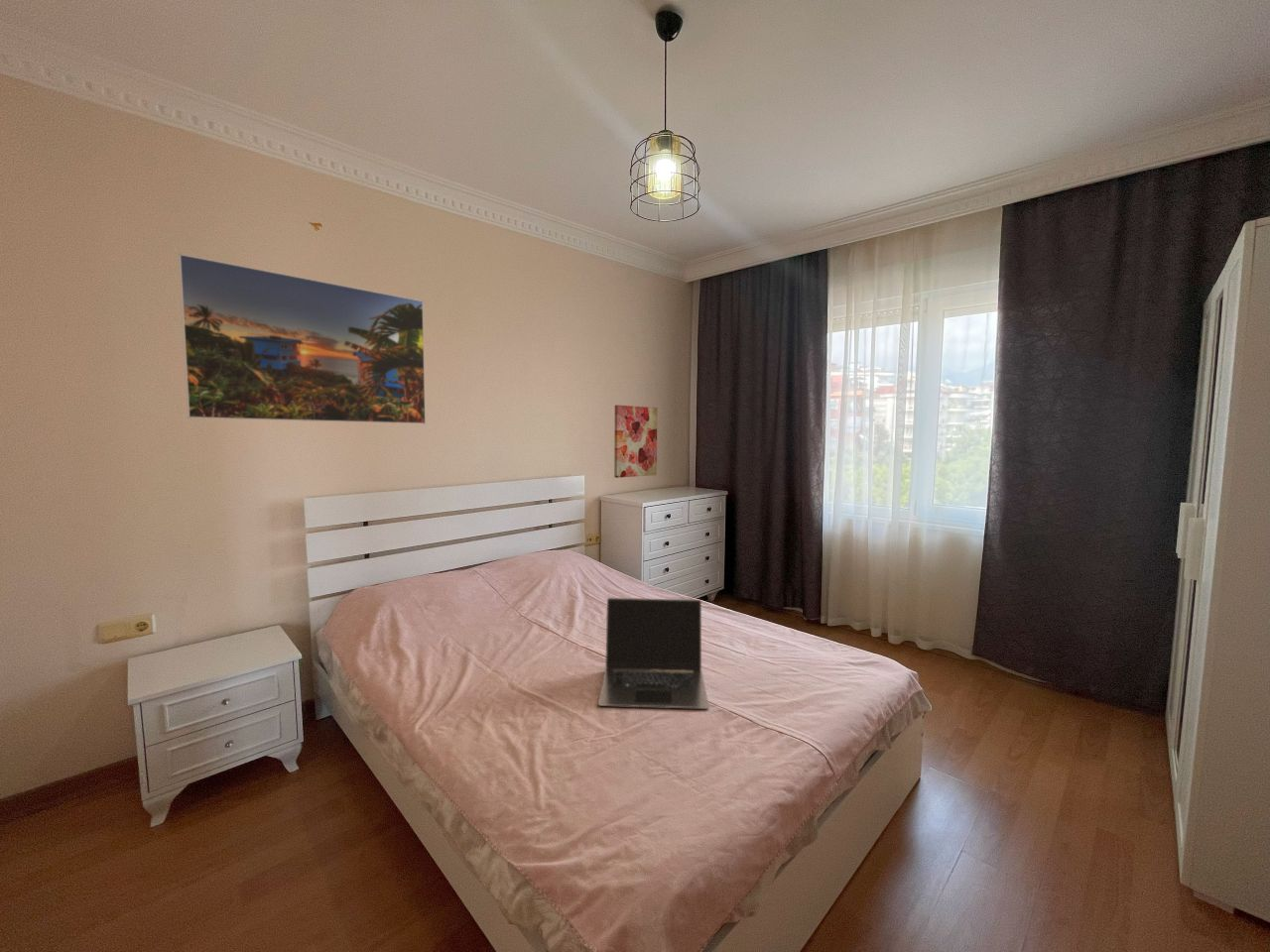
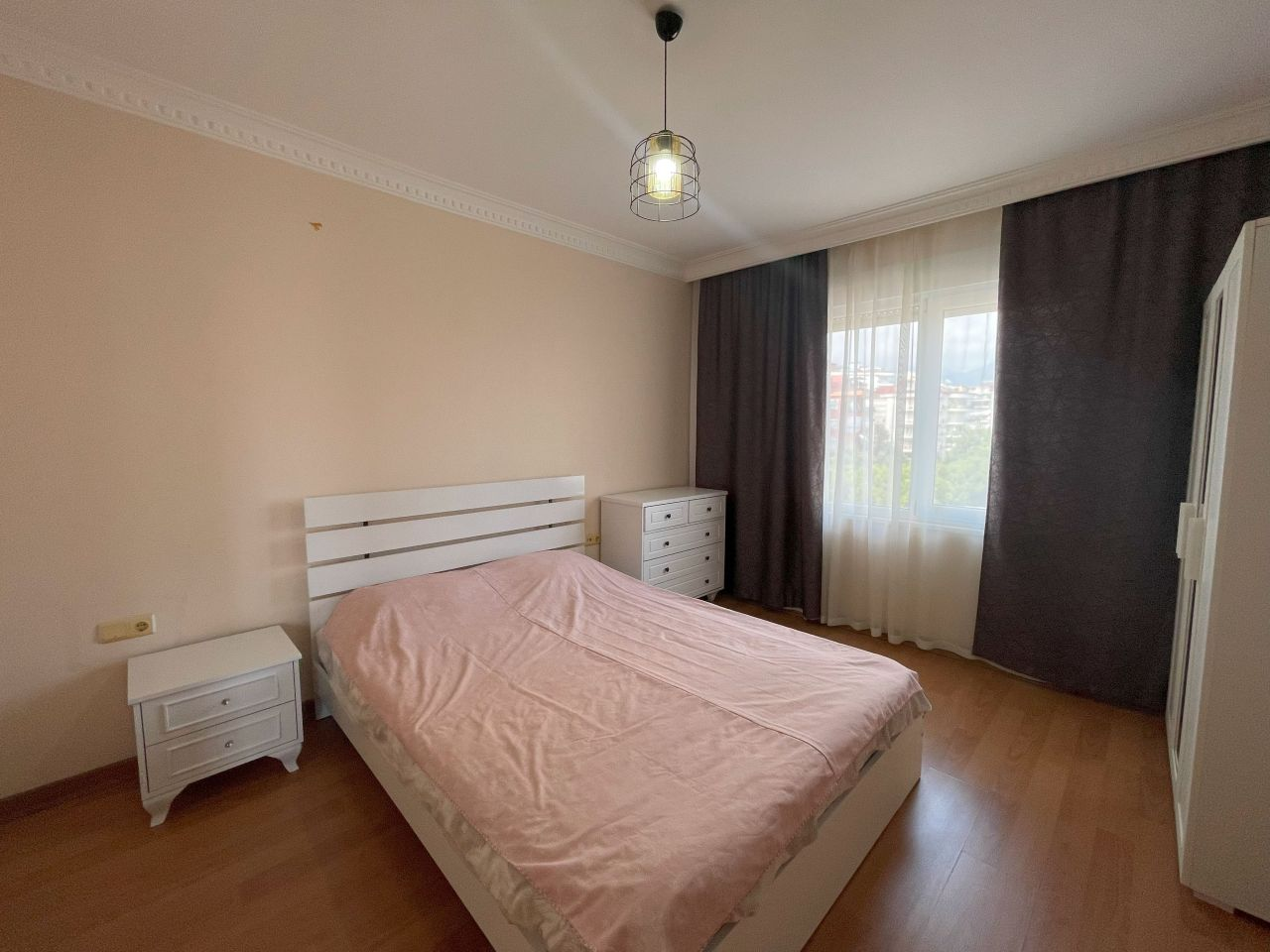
- laptop (653, 649)
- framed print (319, 352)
- wall art (636, 441)
